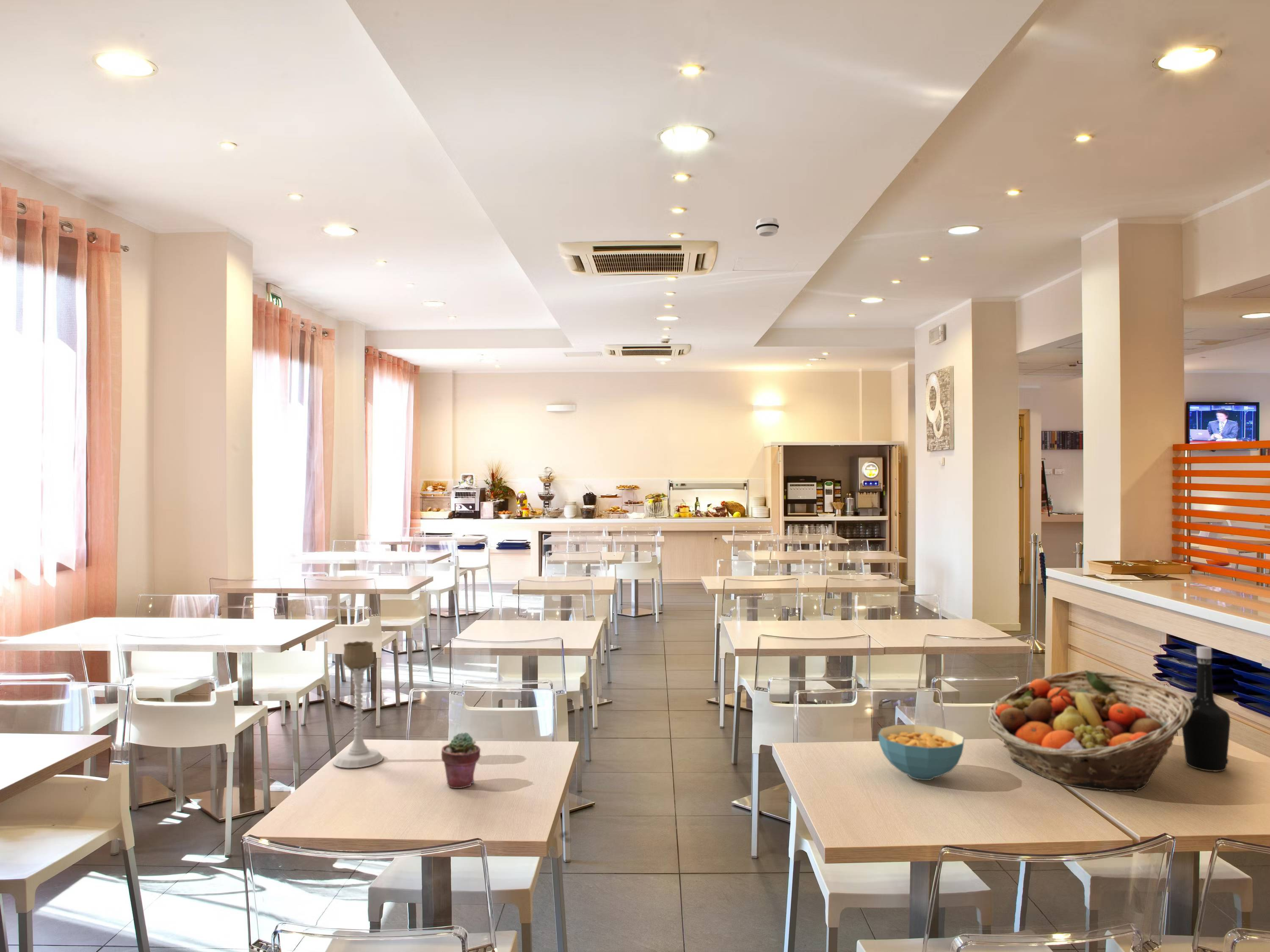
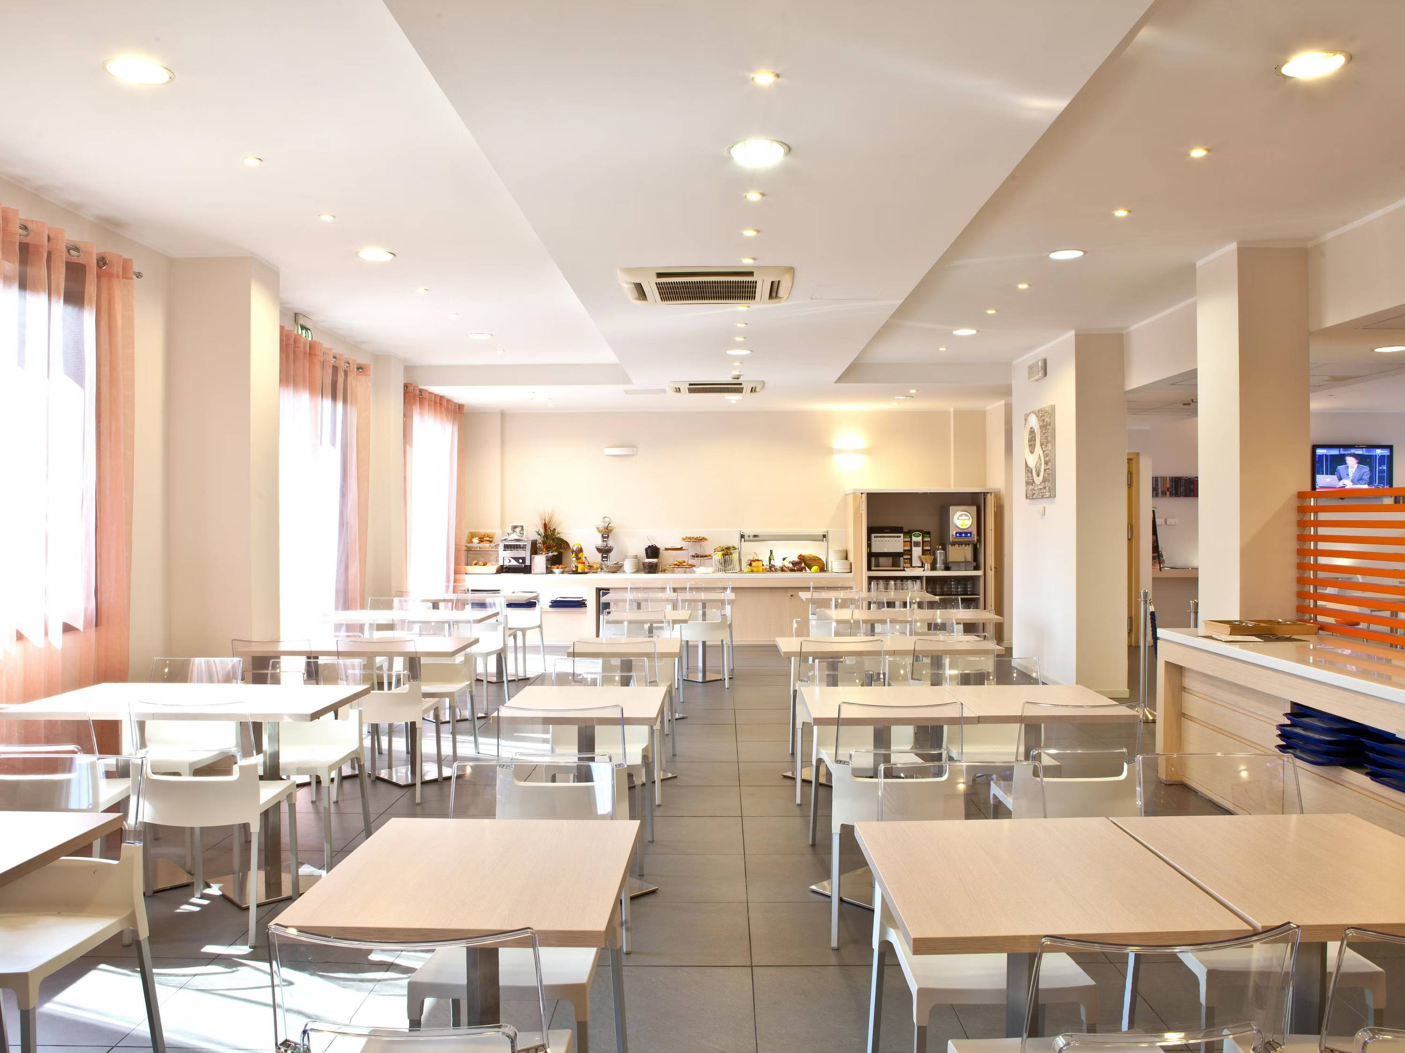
- smoke detector (767, 227)
- potted succulent (461, 758)
- bottle (1205, 707)
- cereal bowl (921, 756)
- fruit basket (1084, 725)
- candle holder (358, 702)
